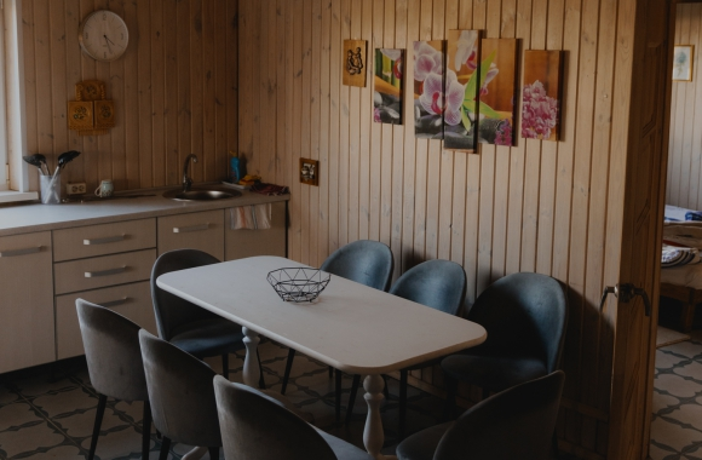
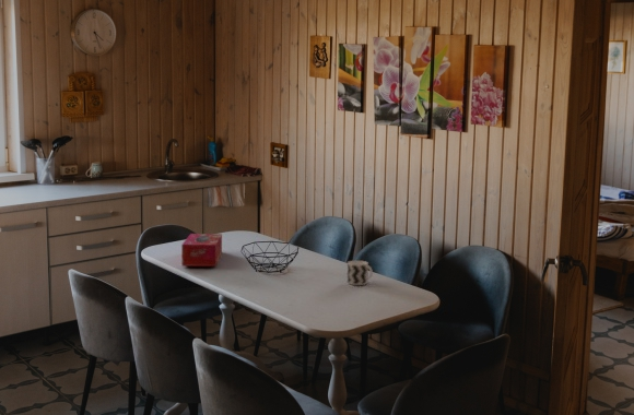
+ tissue box (202, 249)
+ cup (360, 273)
